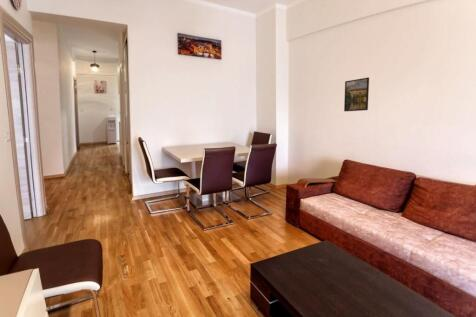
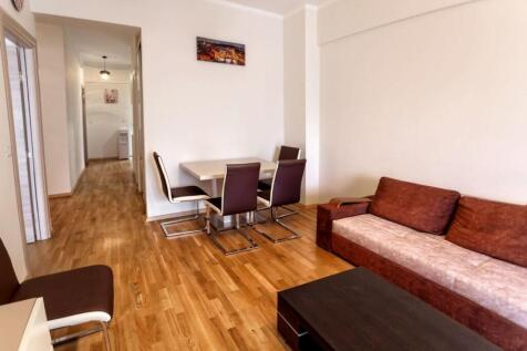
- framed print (356, 95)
